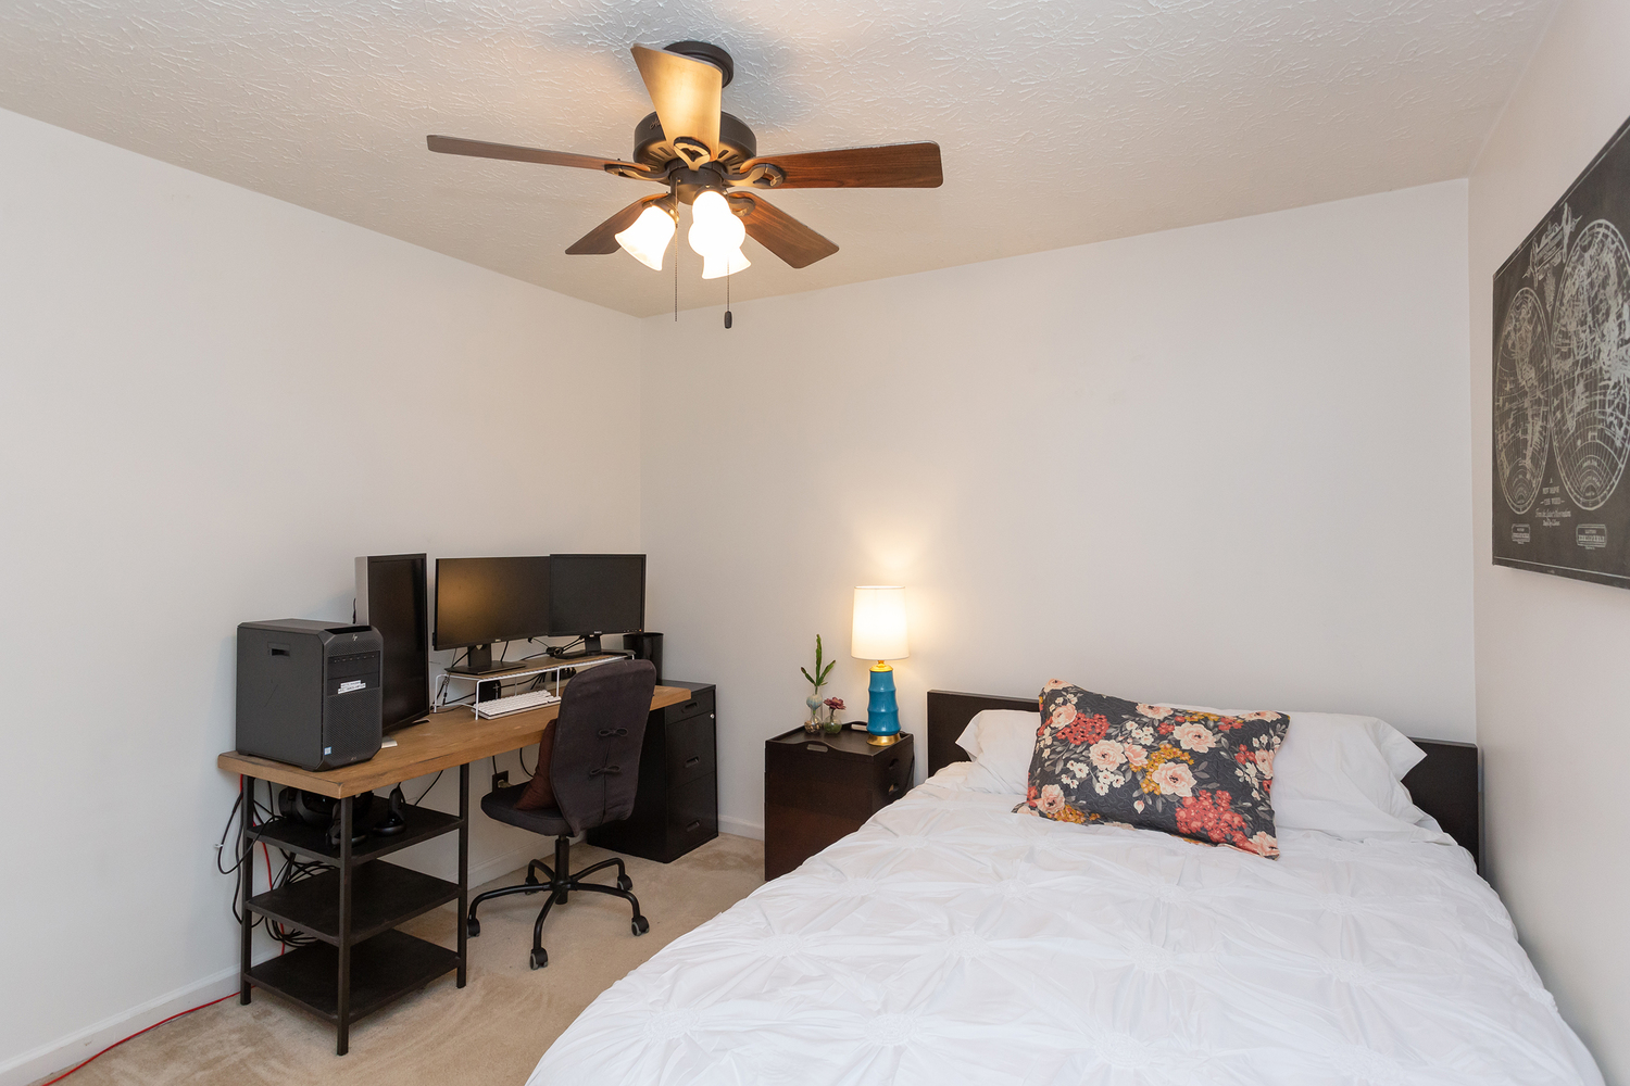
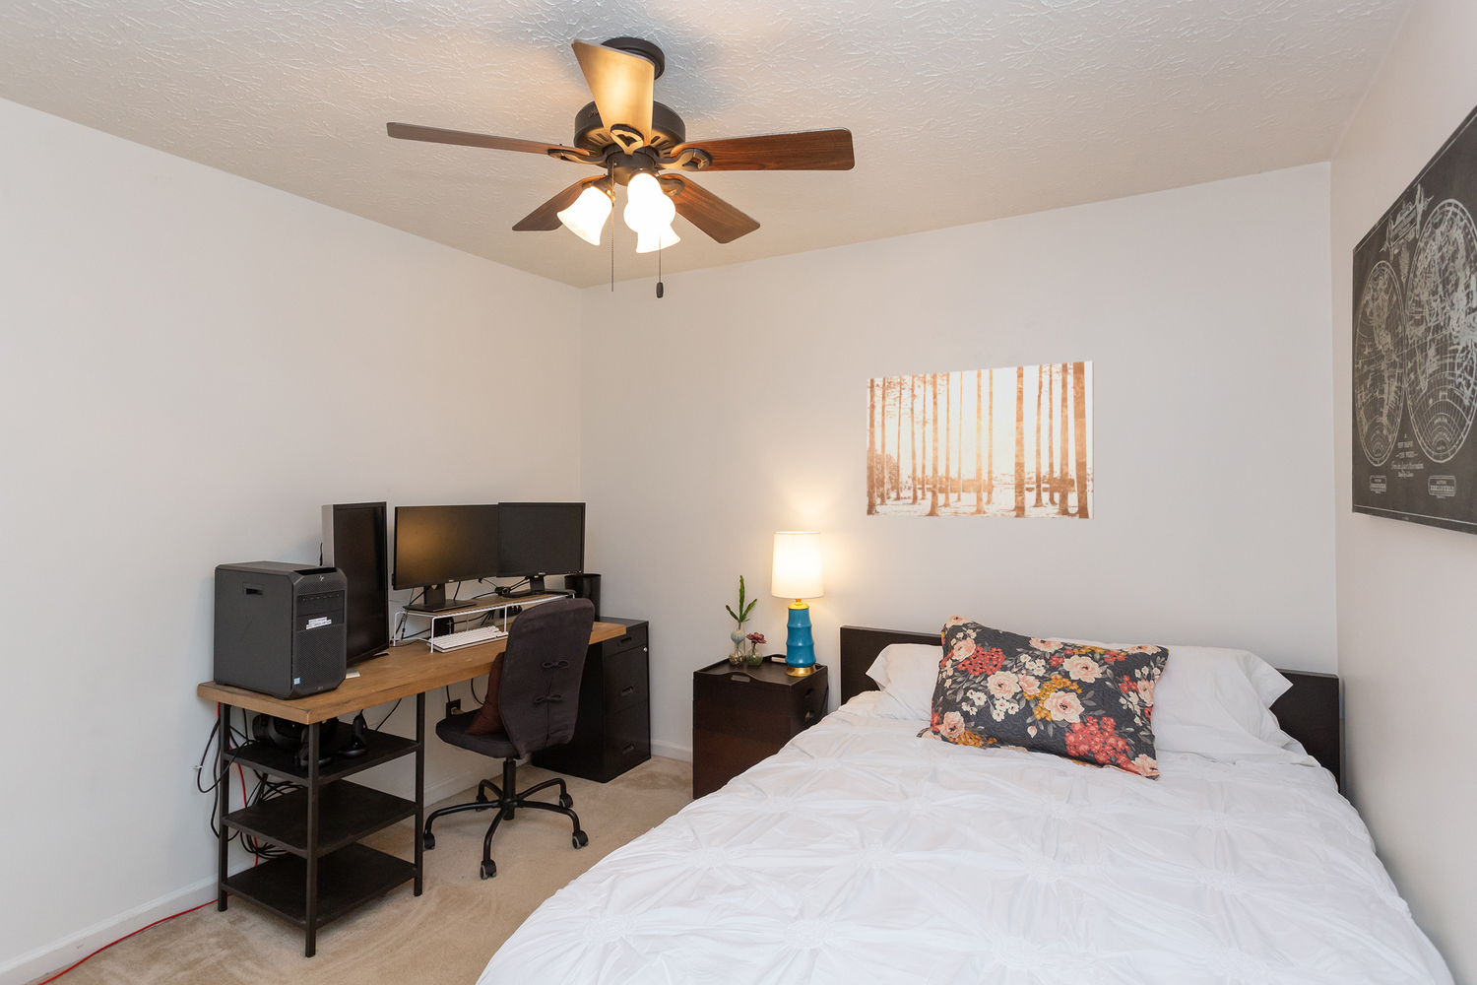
+ wall art (971, 443)
